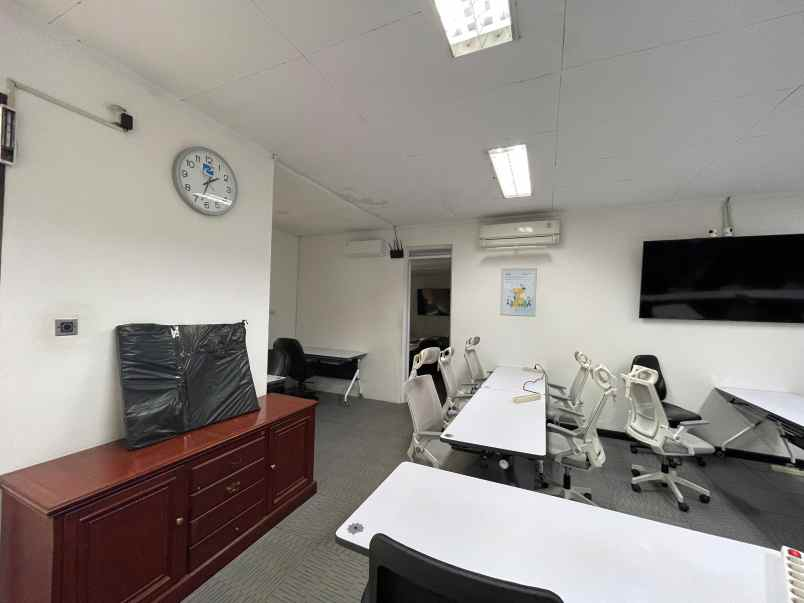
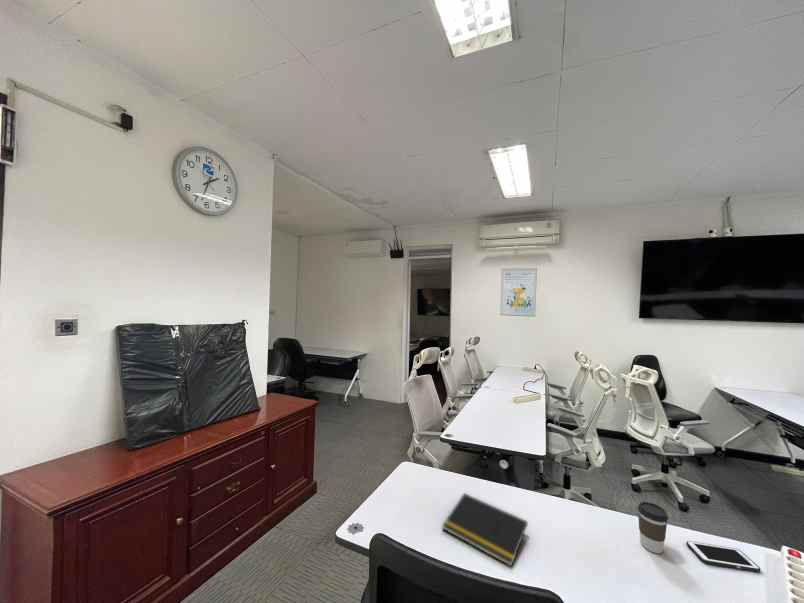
+ notepad (484, 524)
+ cell phone (721, 555)
+ coffee cup (652, 527)
